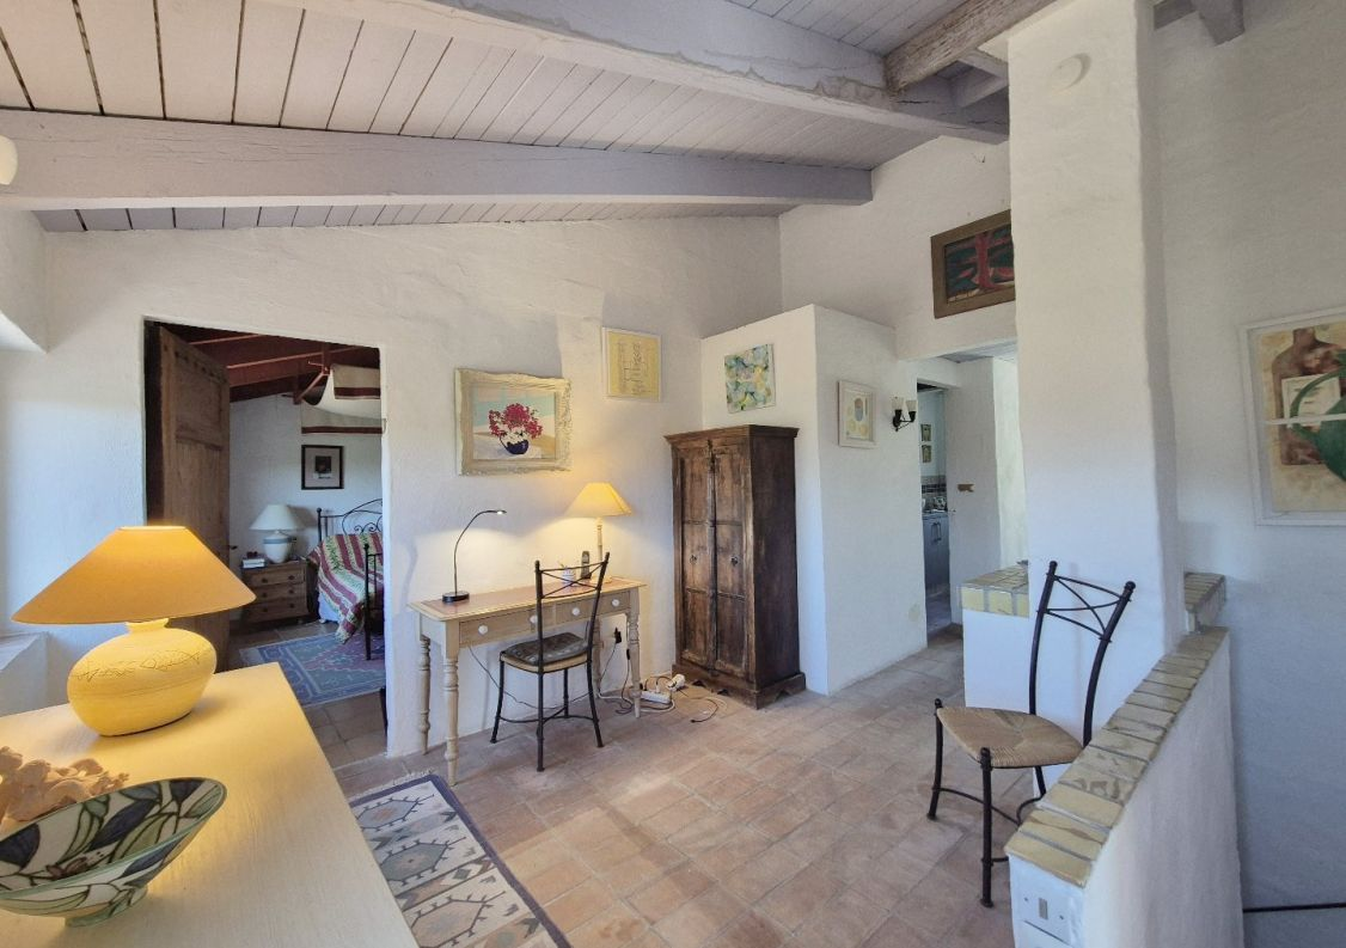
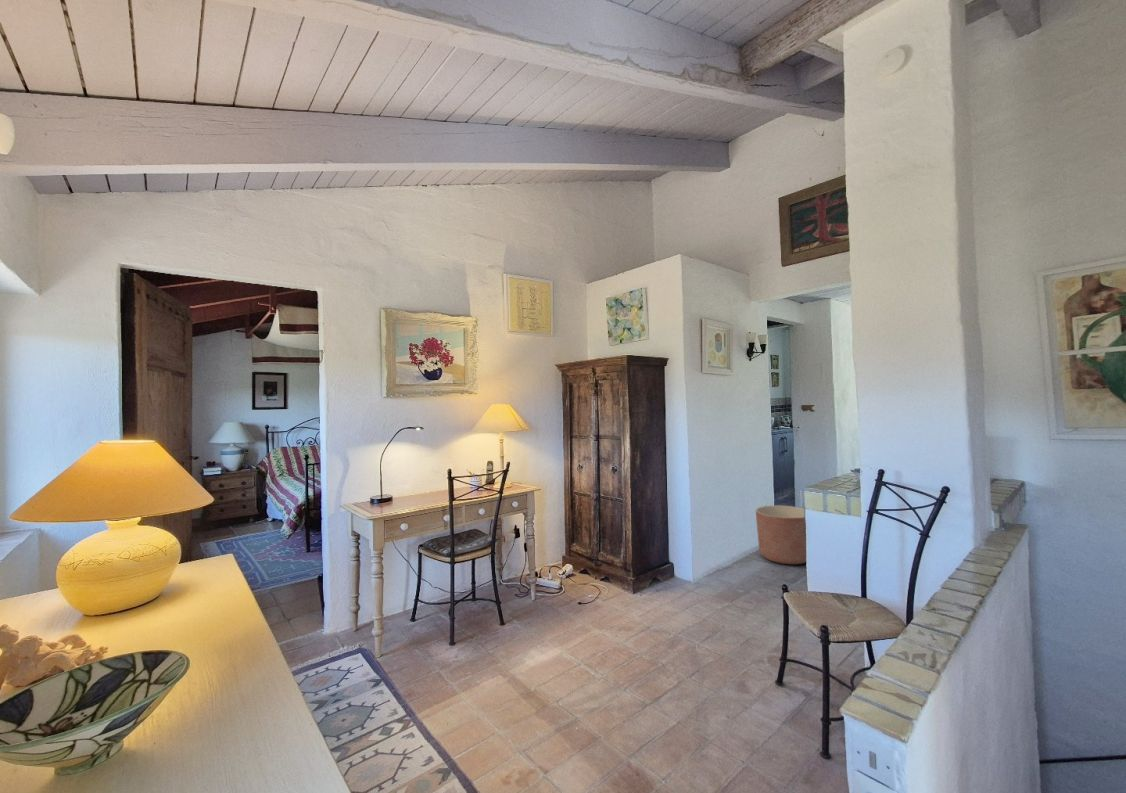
+ planter (784, 534)
